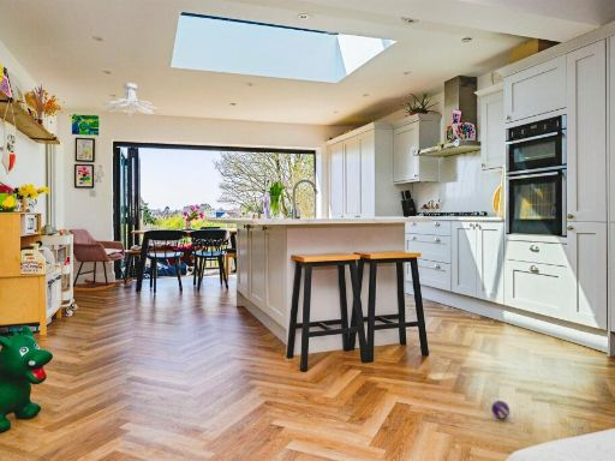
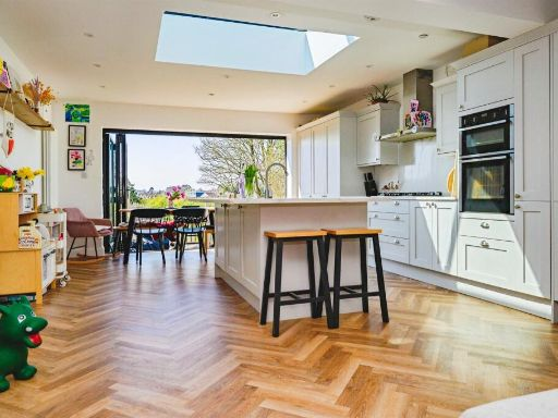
- ball (503, 409)
- ceiling light fixture (130, 97)
